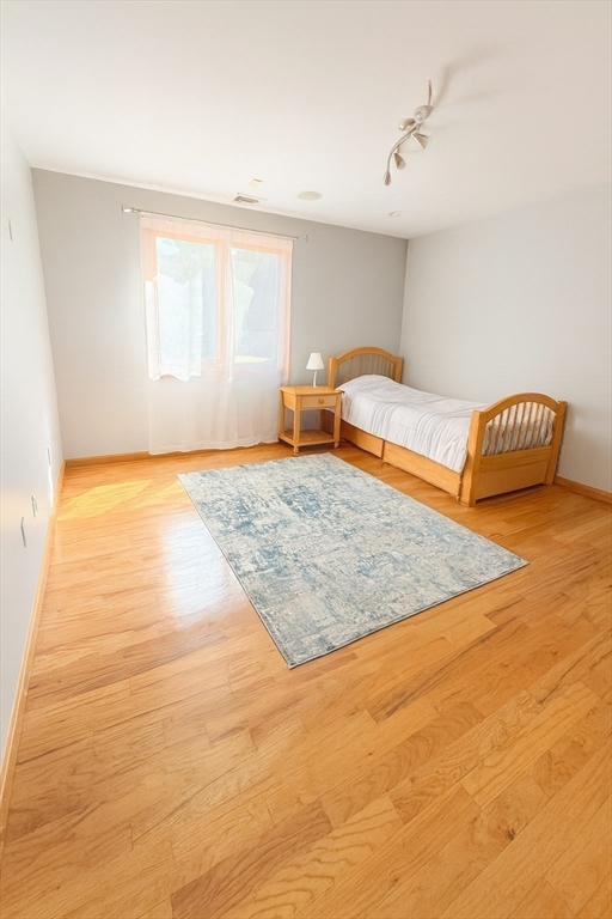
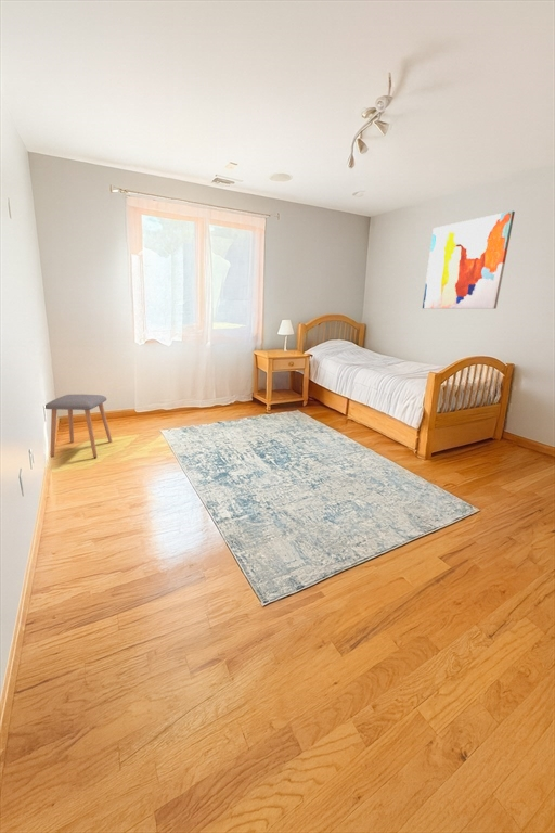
+ wall art (463, 266)
+ stool (87, 423)
